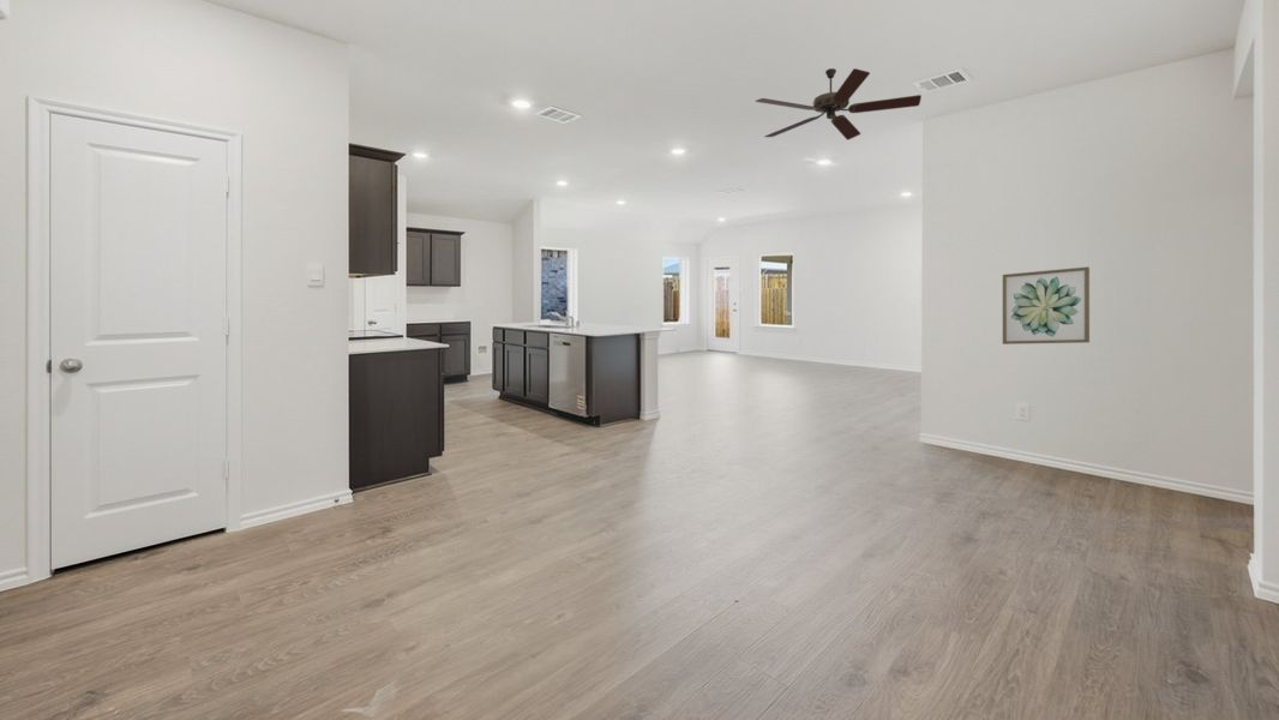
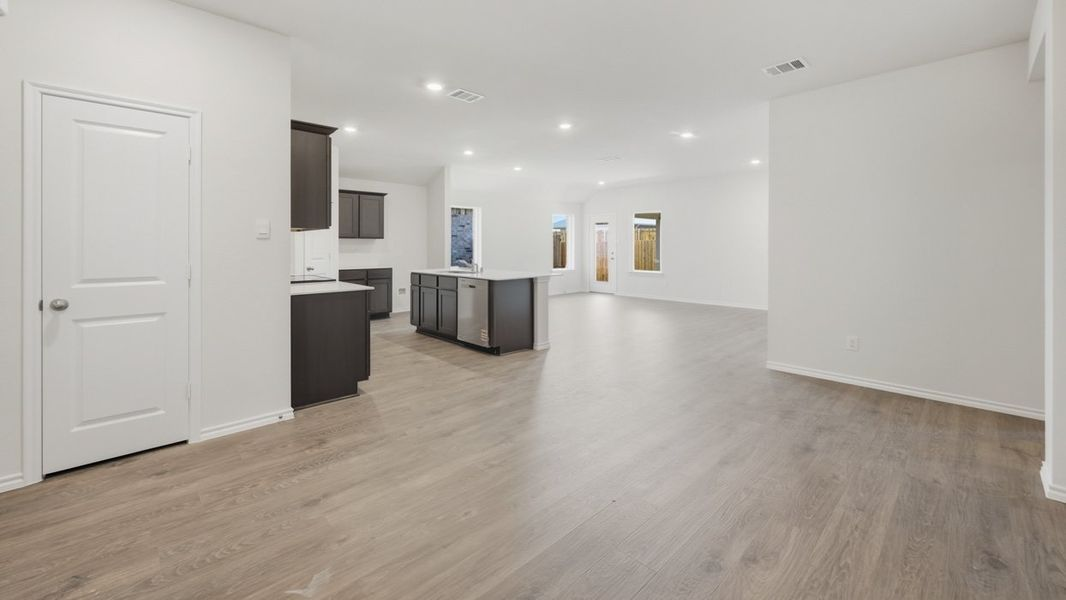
- ceiling fan (836, 94)
- wall art (1044, 307)
